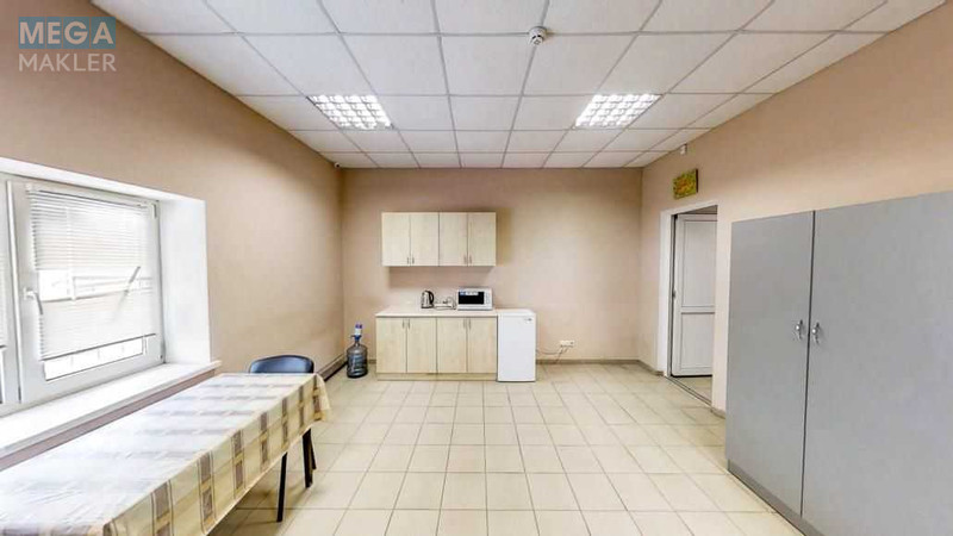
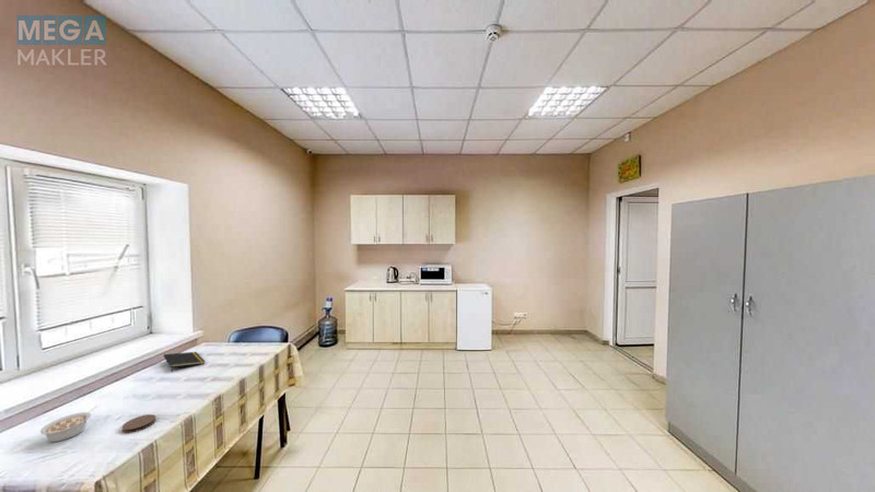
+ legume (68, 425)
+ notepad (184, 359)
+ coaster (139, 423)
